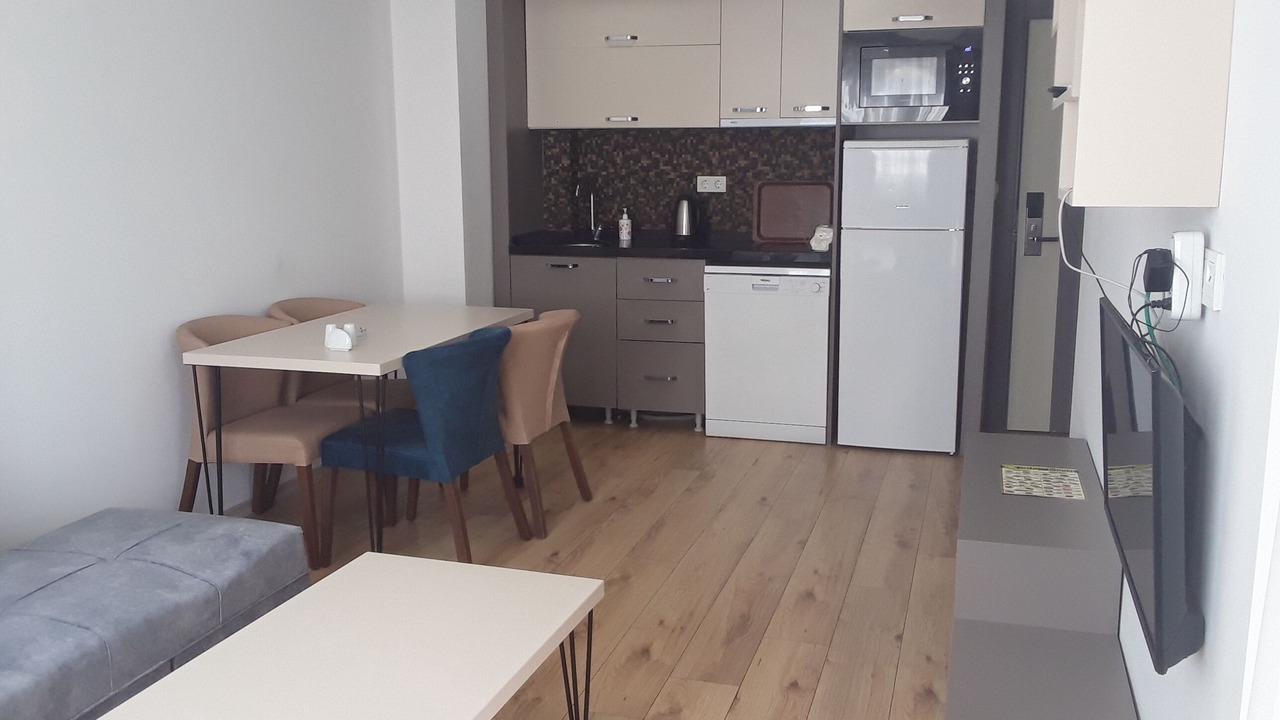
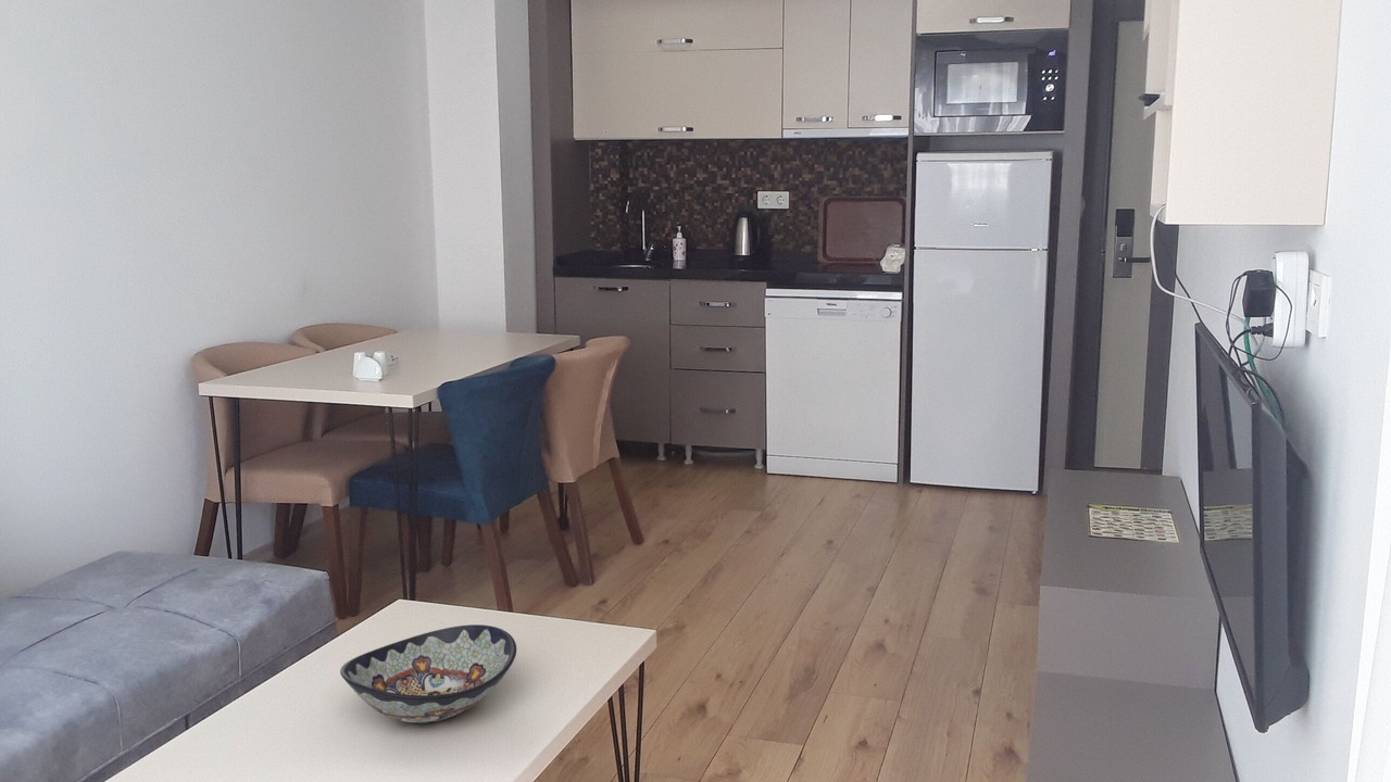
+ decorative bowl (431, 682)
